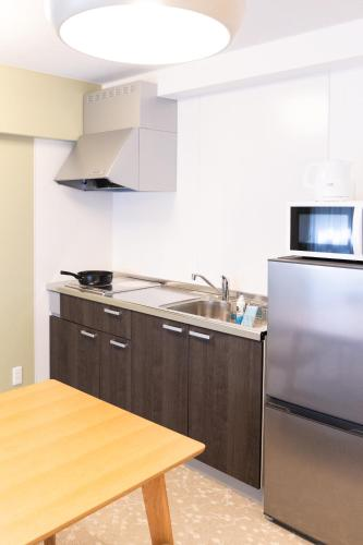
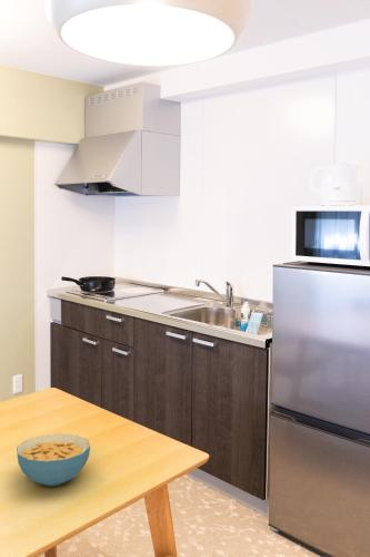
+ cereal bowl (53, 463)
